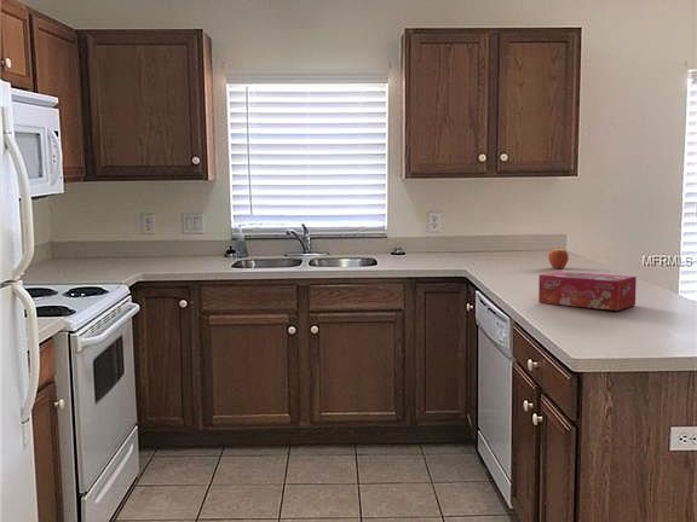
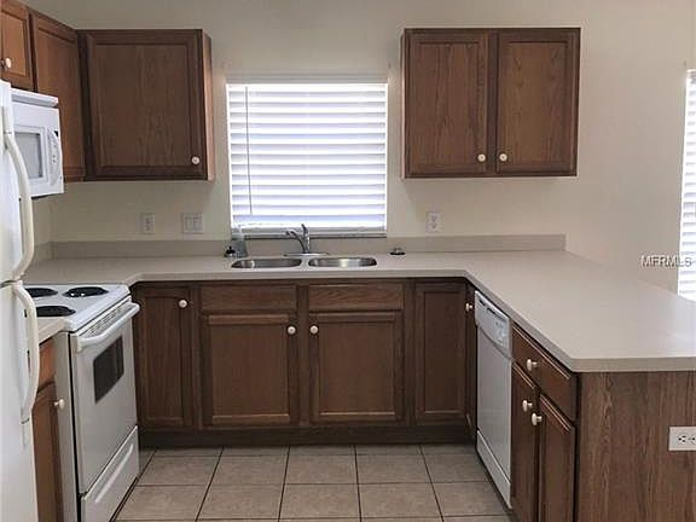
- tissue box (586, 289)
- fruit (558, 257)
